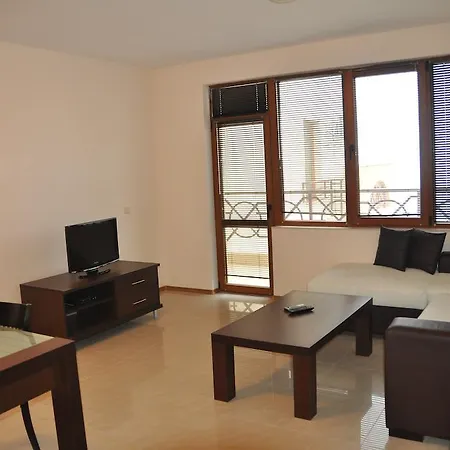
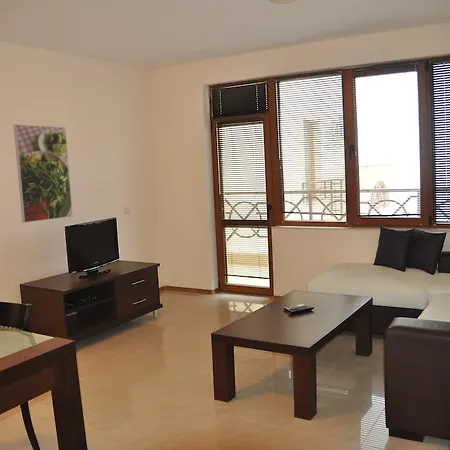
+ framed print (44, 173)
